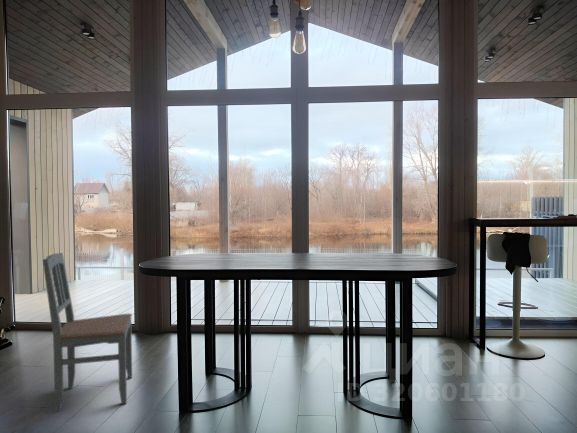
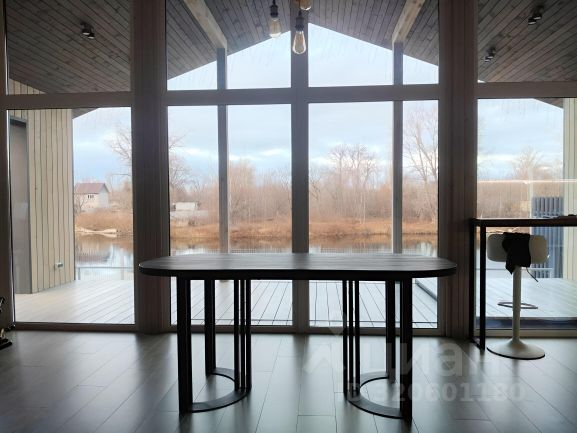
- dining chair (91, 323)
